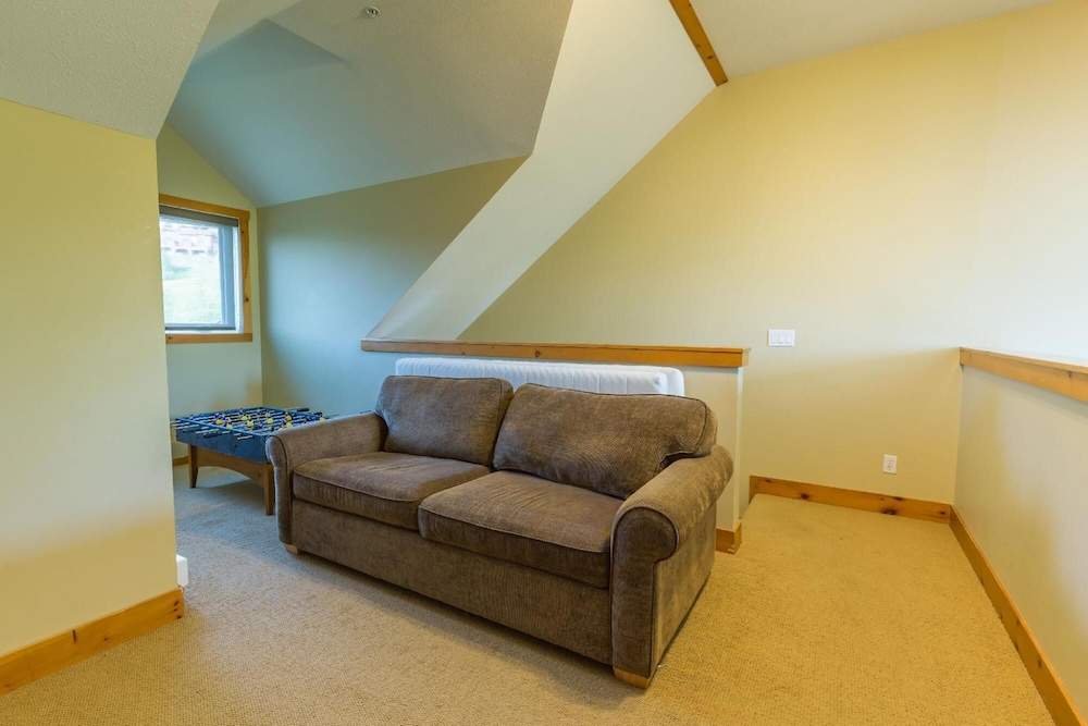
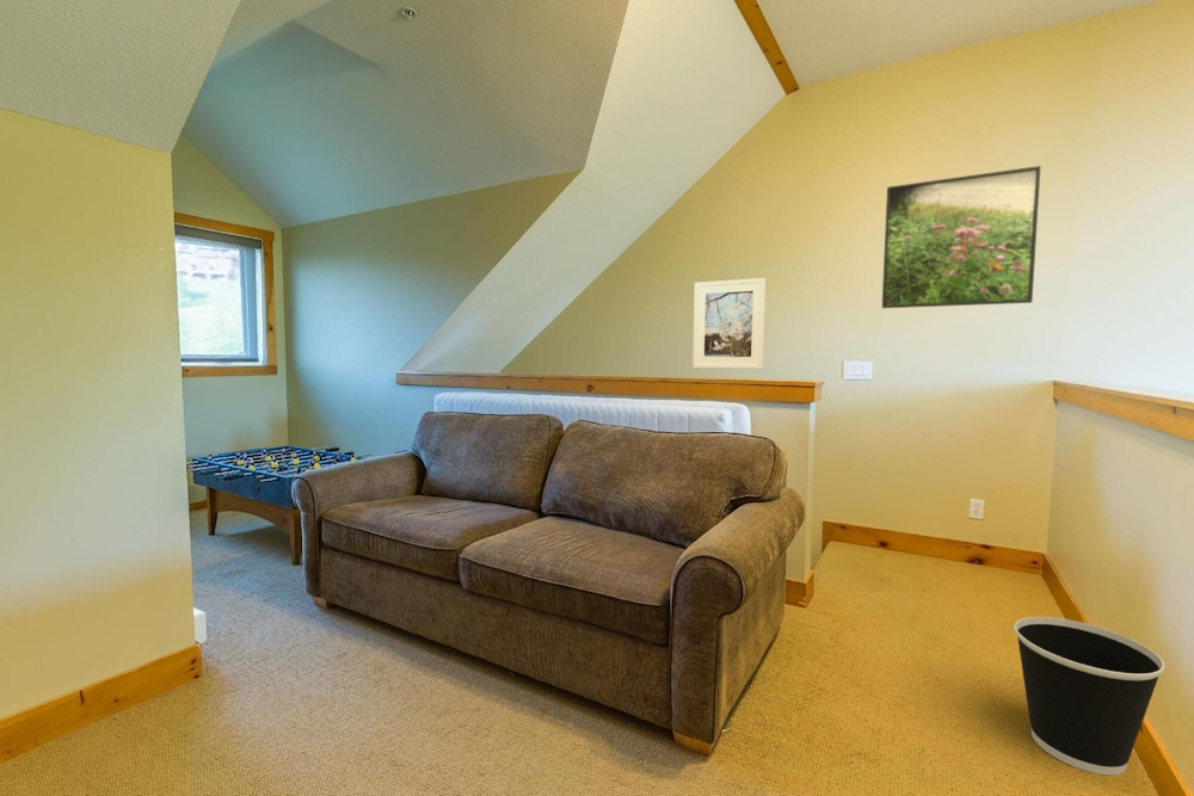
+ wastebasket (1081, 695)
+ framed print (955, 241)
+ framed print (727, 325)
